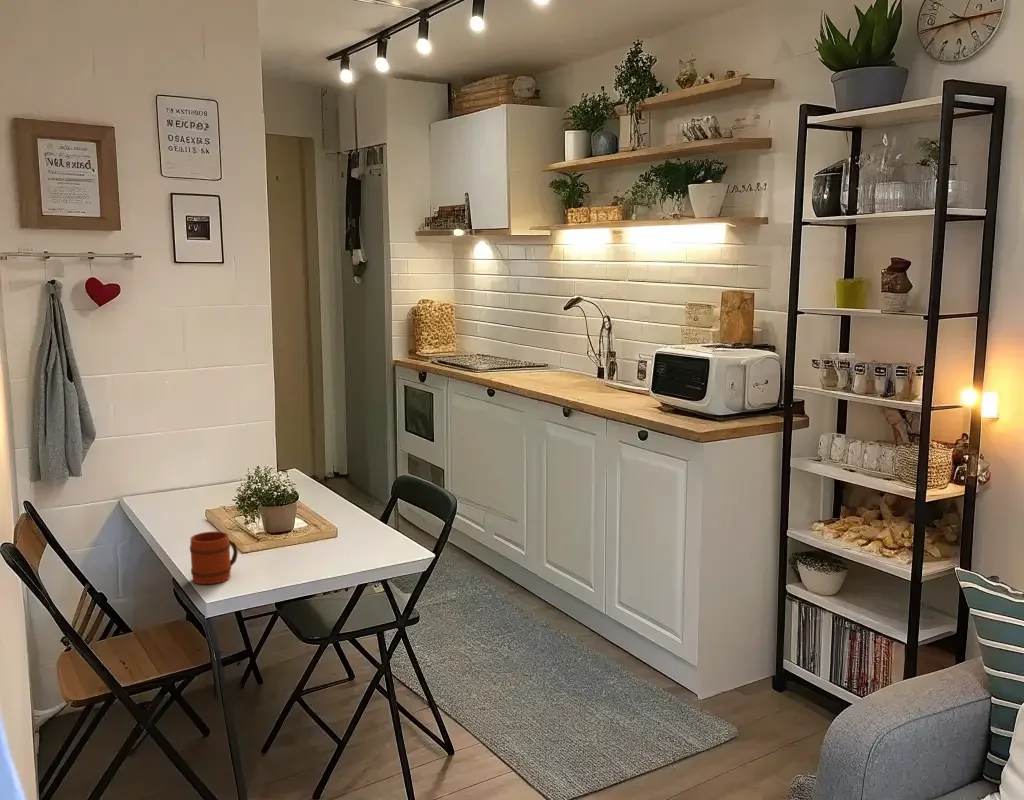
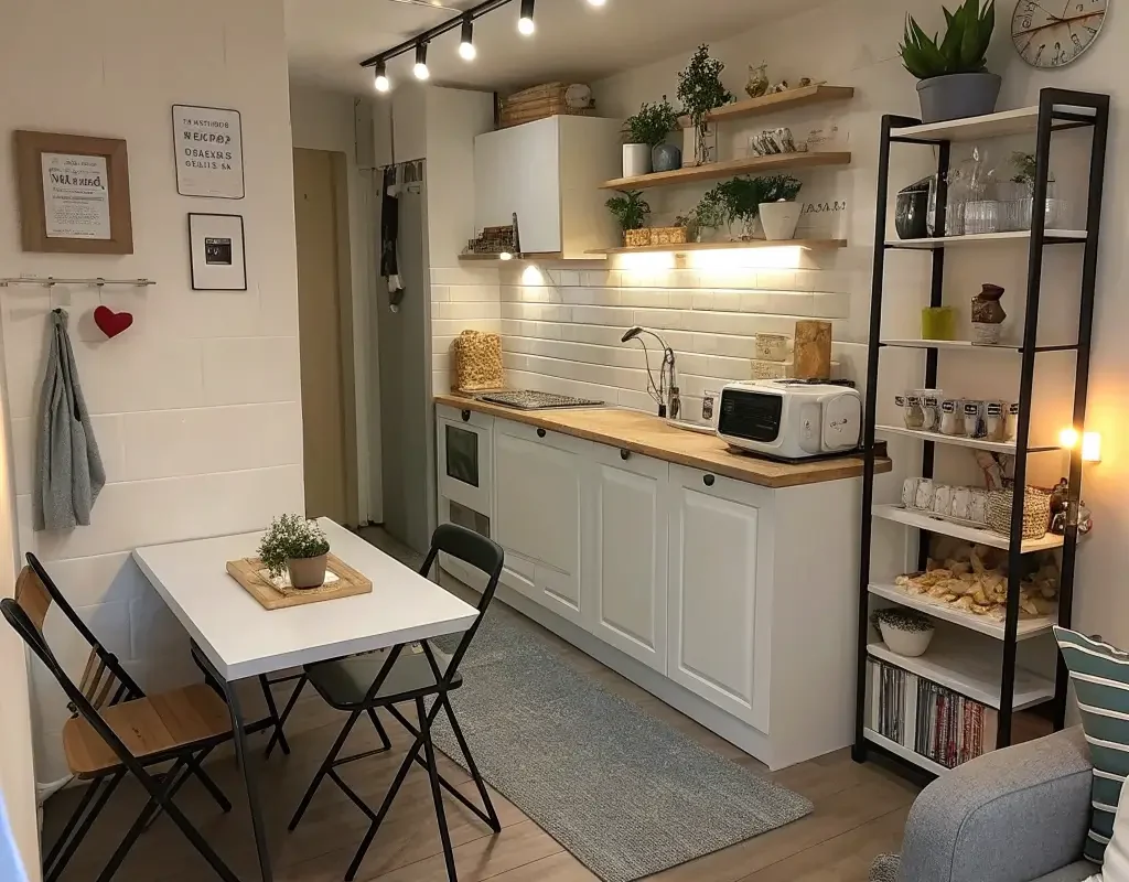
- mug (215, 556)
